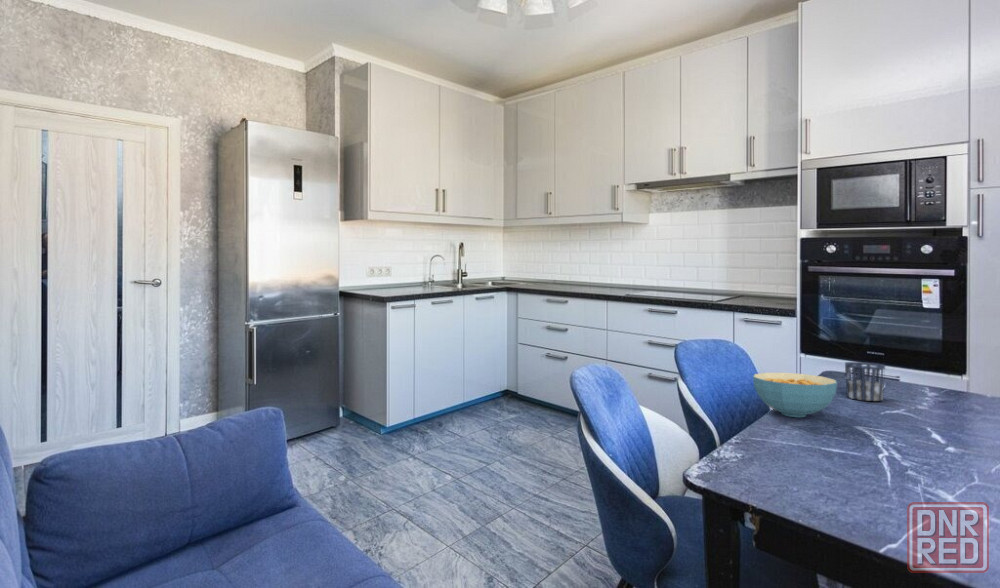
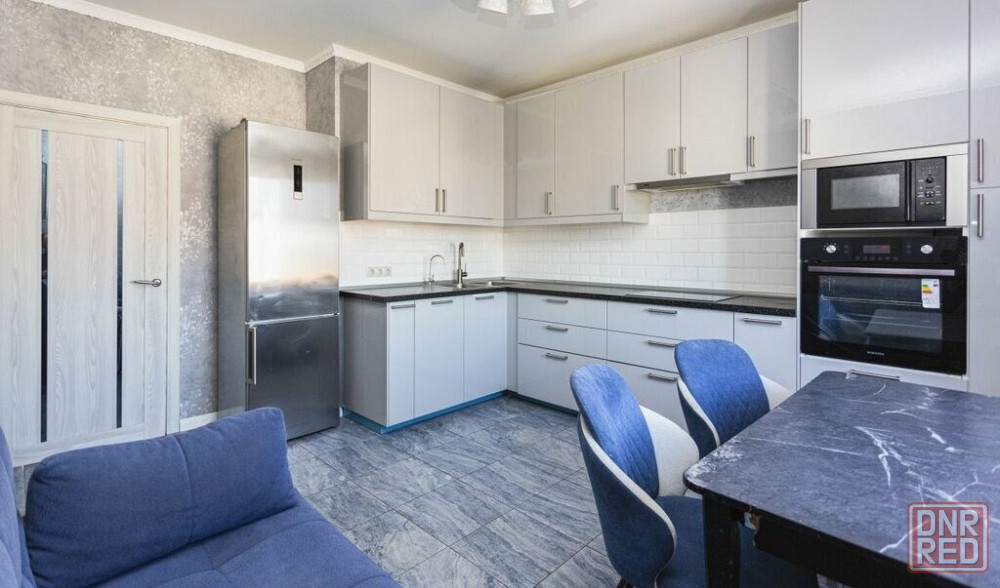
- cereal bowl (793, 396)
- cup (864, 381)
